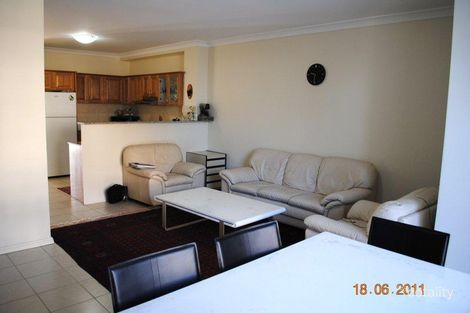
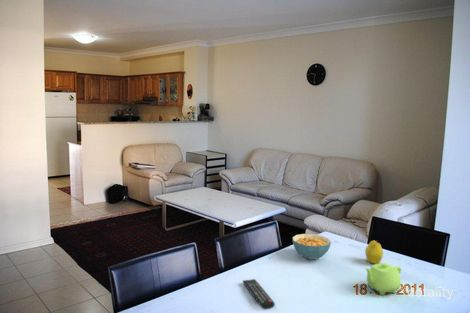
+ cereal bowl (310, 248)
+ fruit (374, 251)
+ remote control (257, 292)
+ teapot (382, 277)
